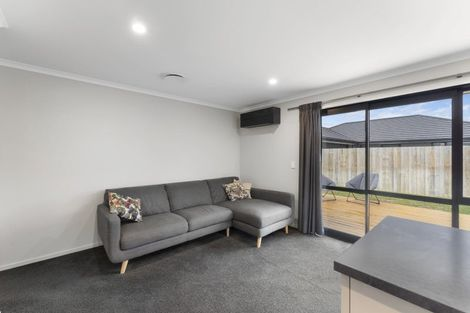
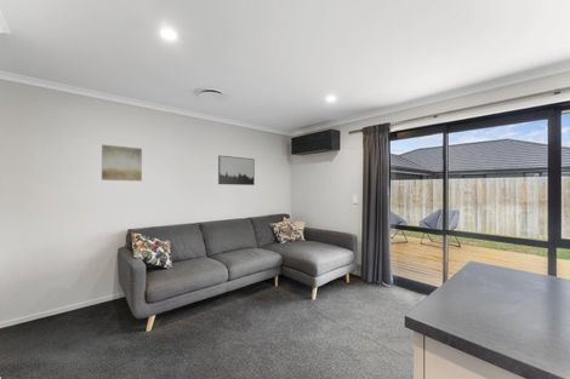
+ wall art (122, 163)
+ wall art (236, 171)
